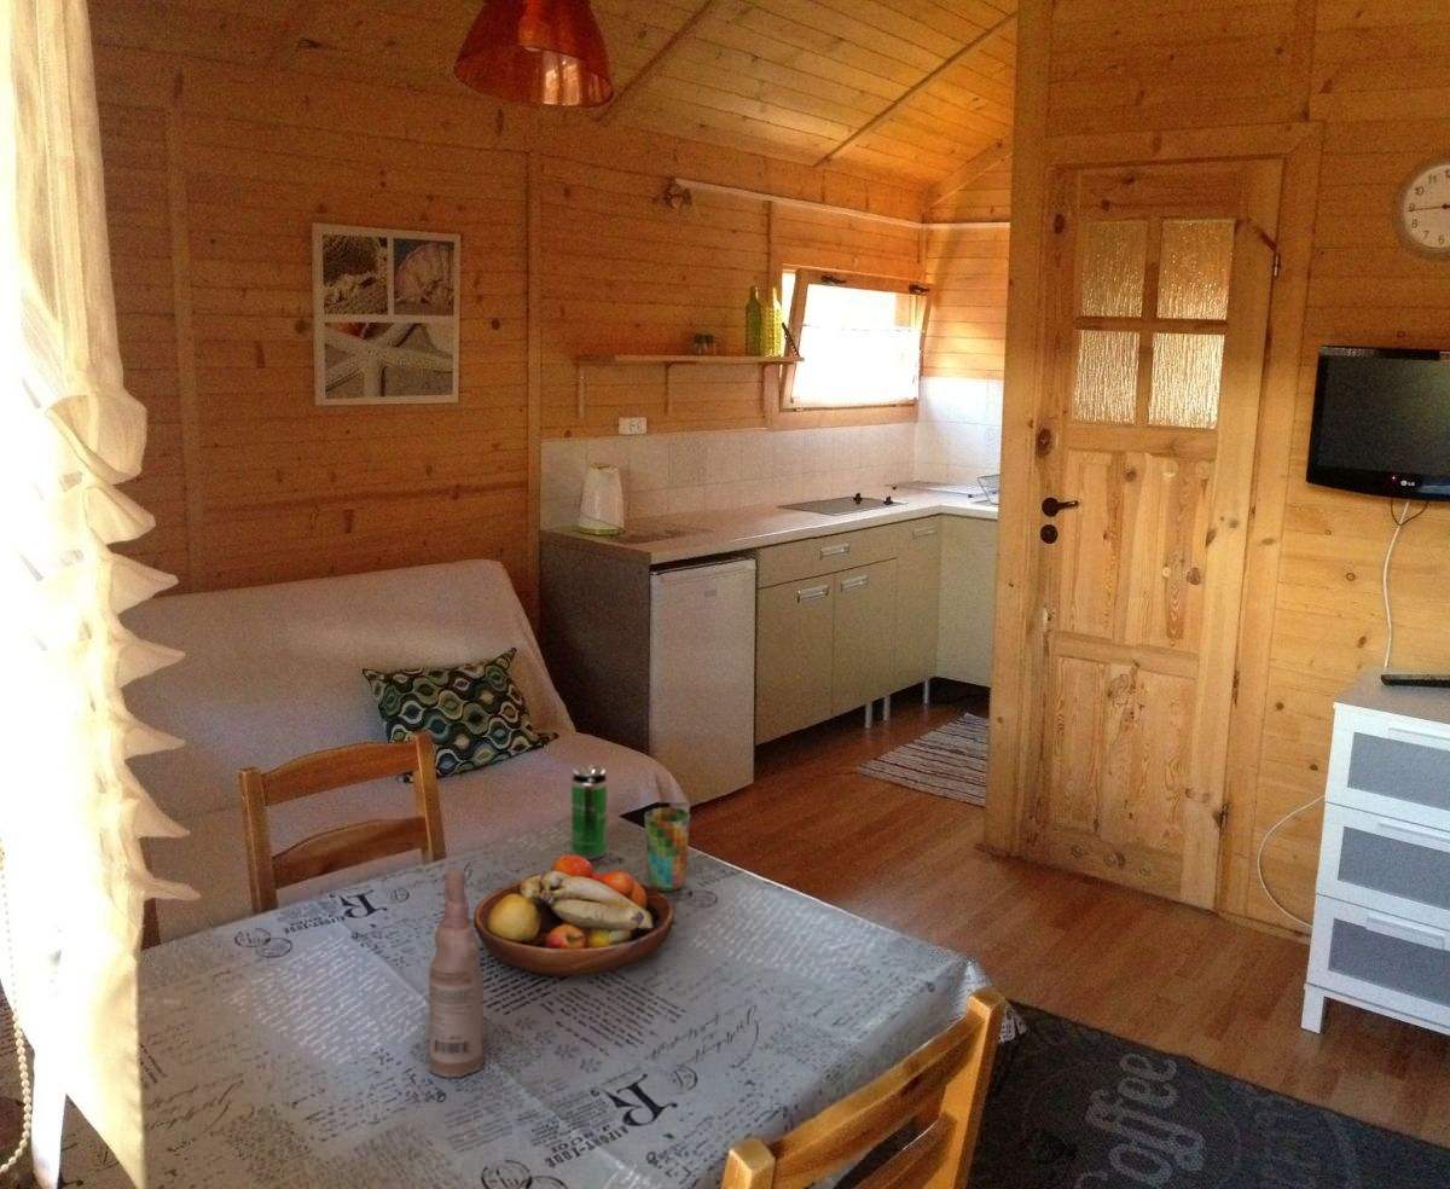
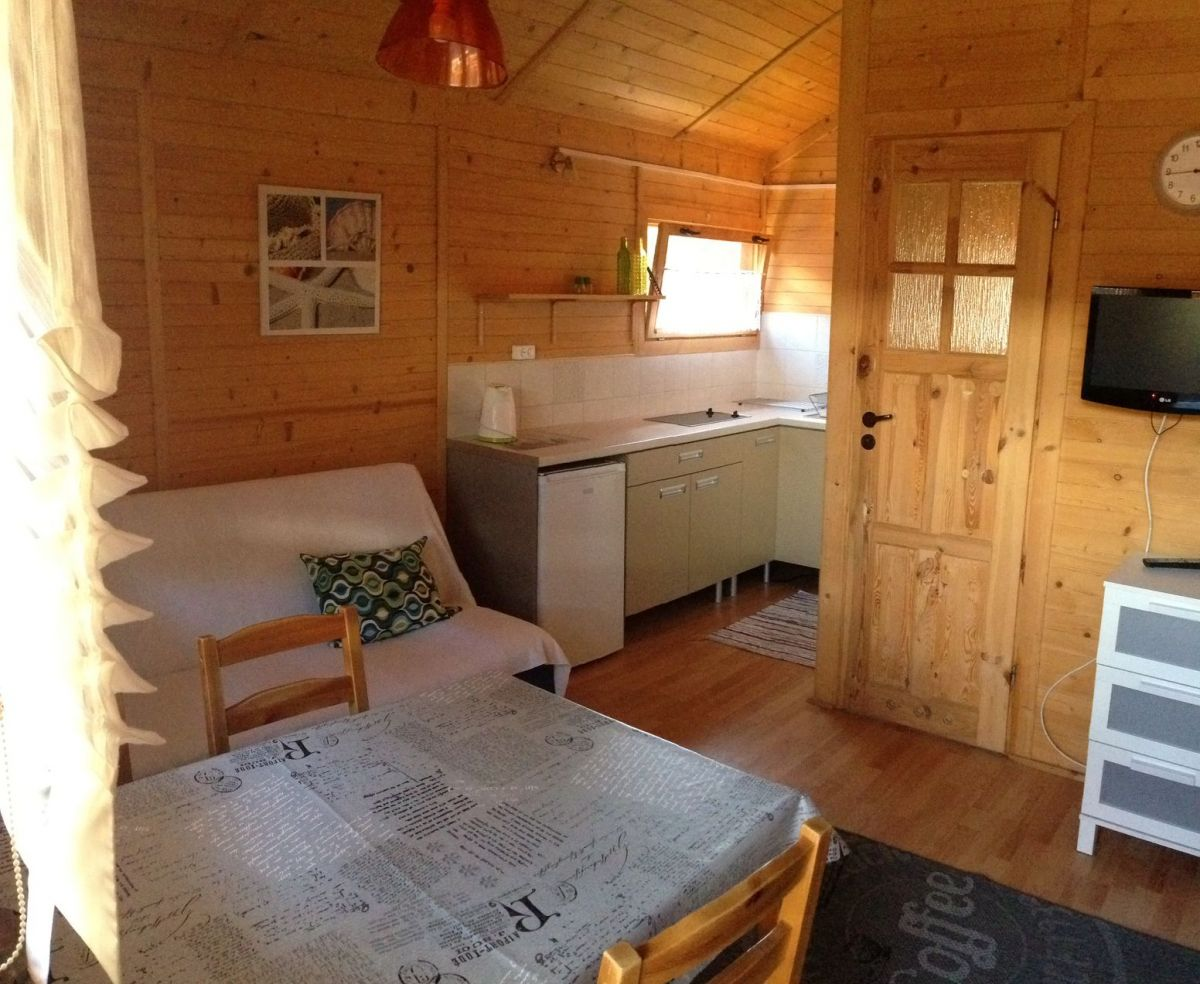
- bottle (454, 965)
- beverage can (588, 812)
- cup (666, 849)
- fruit bowl (576, 903)
